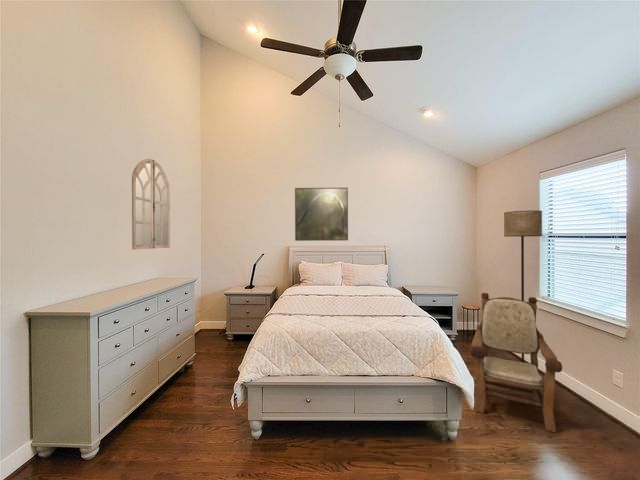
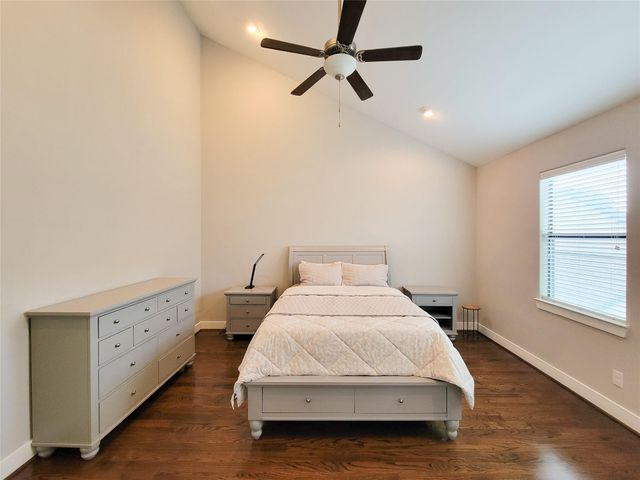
- floor lamp (522, 291)
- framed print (321, 214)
- armchair (510, 351)
- home mirror (153, 204)
